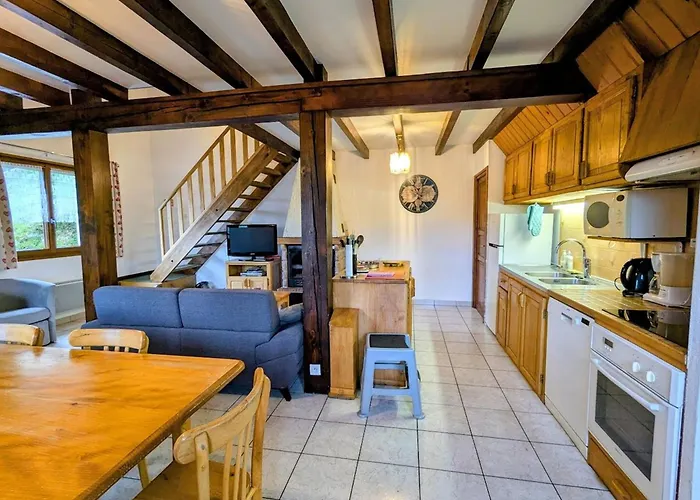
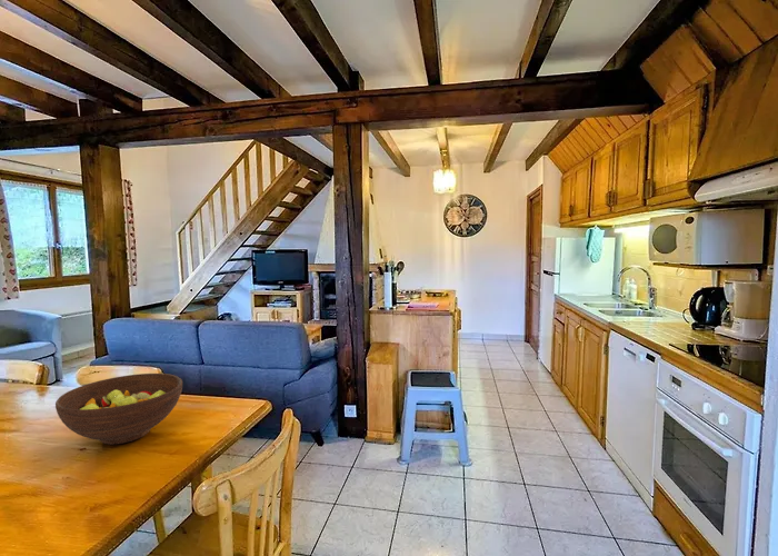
+ fruit bowl (124, 413)
